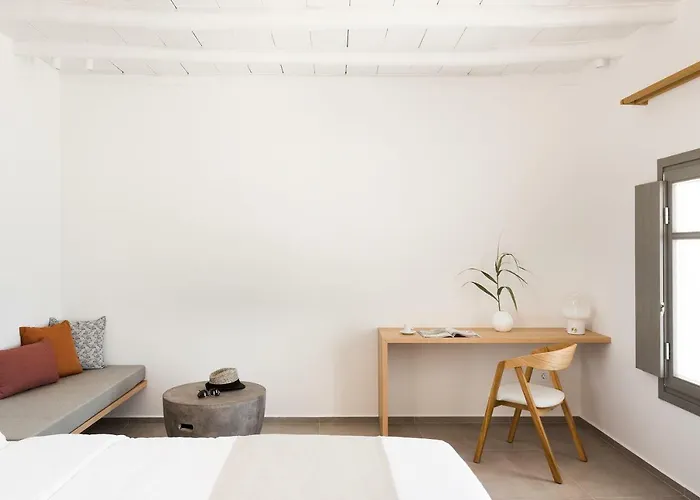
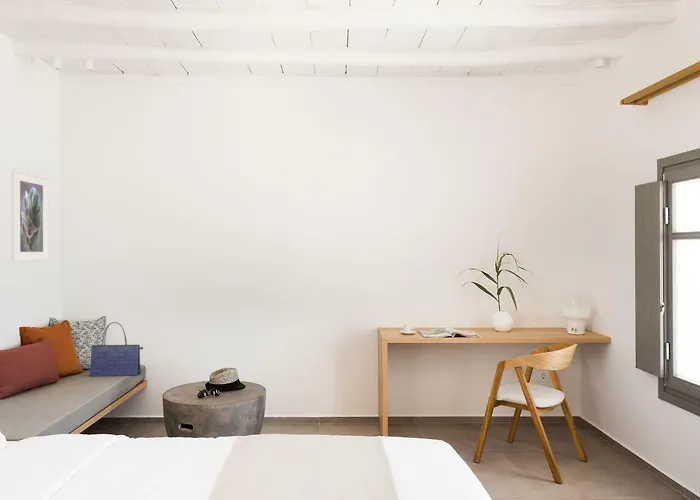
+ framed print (31, 217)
+ tote bag (117, 348)
